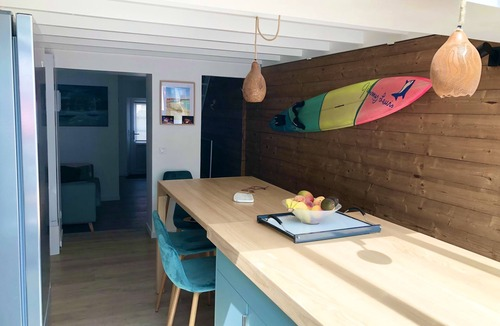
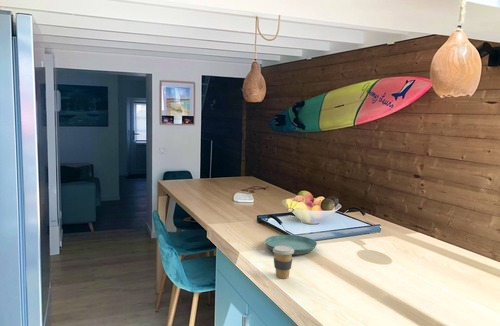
+ saucer (290, 244)
+ coffee cup (283, 262)
